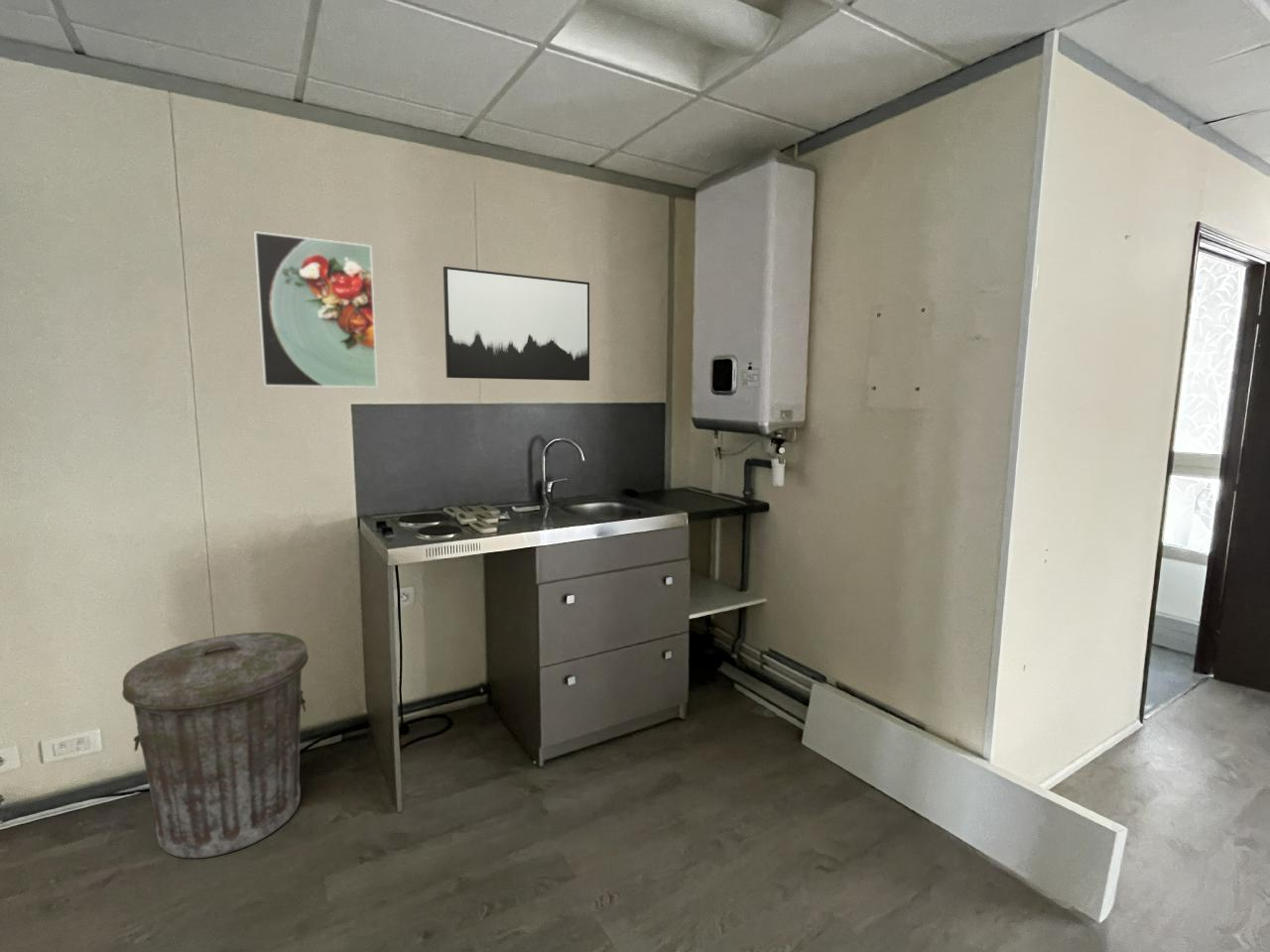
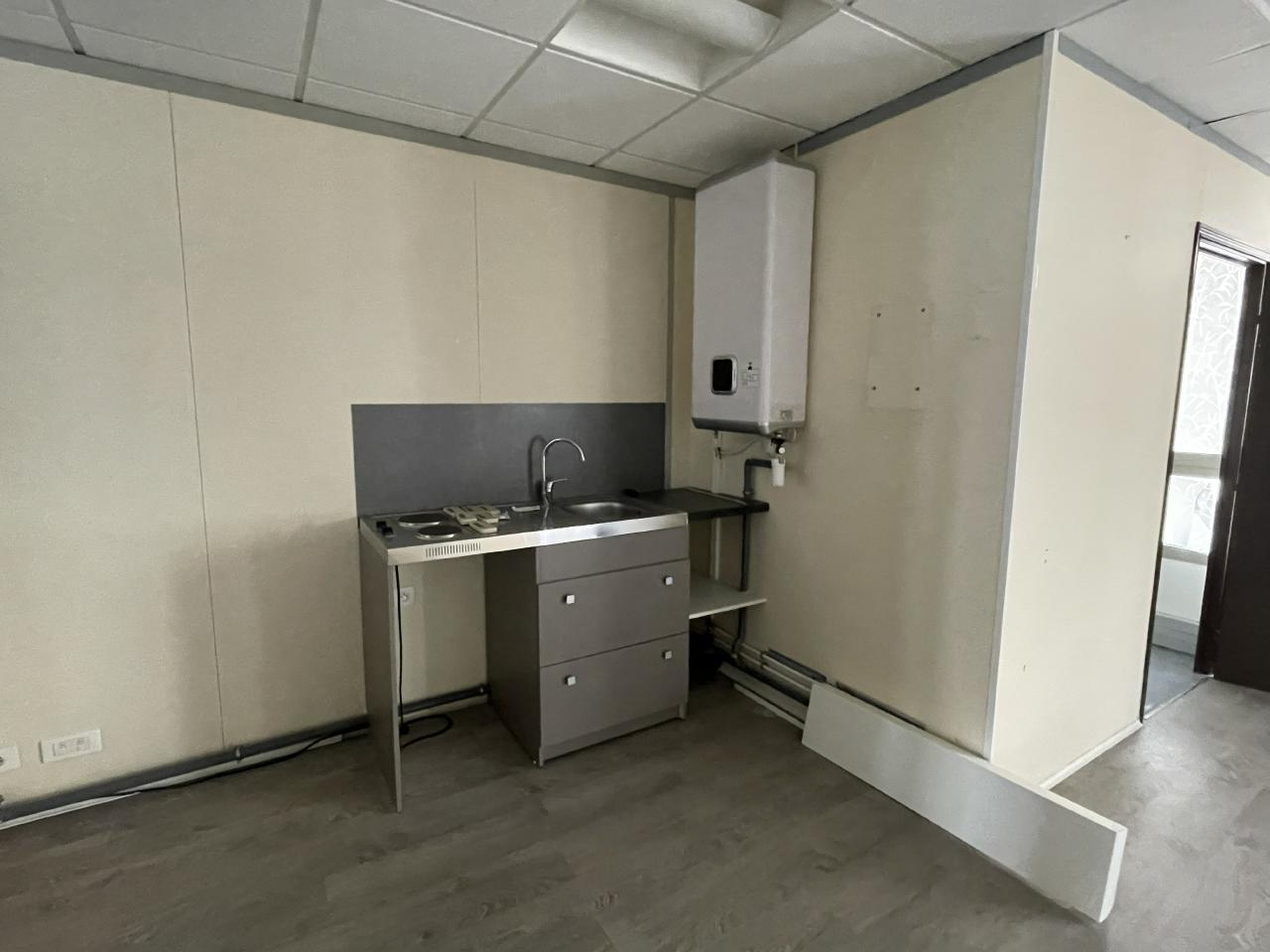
- trash can (225, 731)
- wall art (521, 327)
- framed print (318, 313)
